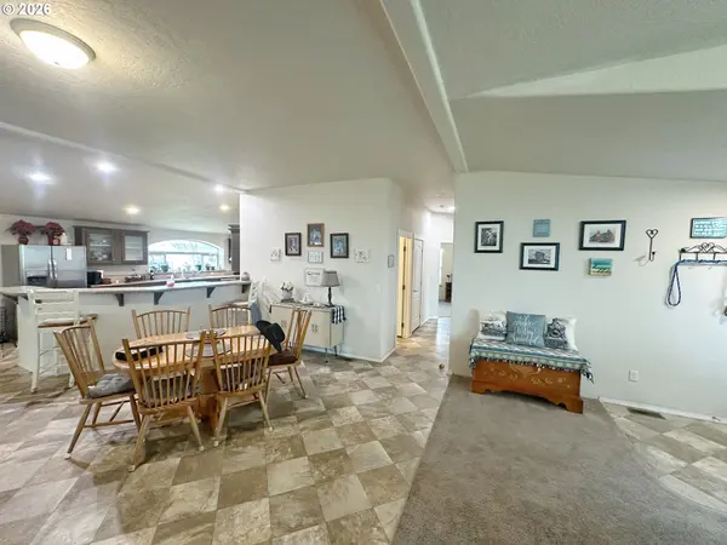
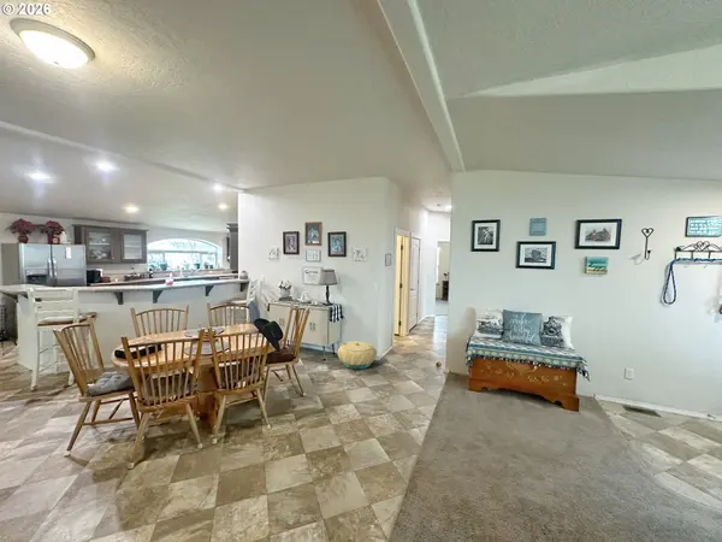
+ basket (356, 353)
